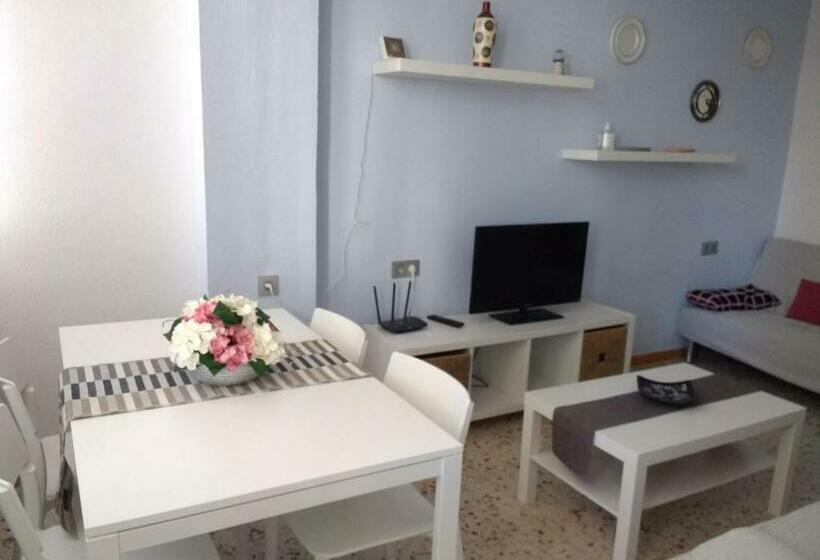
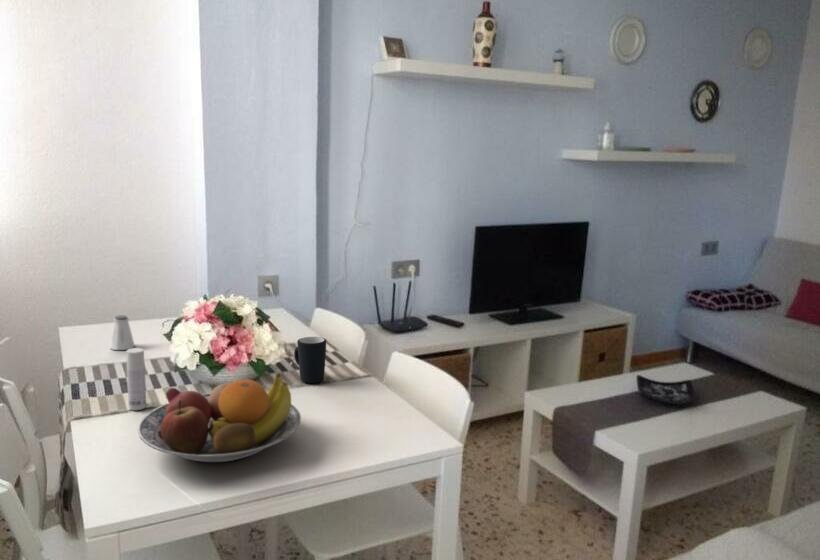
+ fruit bowl (222, 414)
+ mug (307, 358)
+ bottle (136, 378)
+ saltshaker (121, 331)
